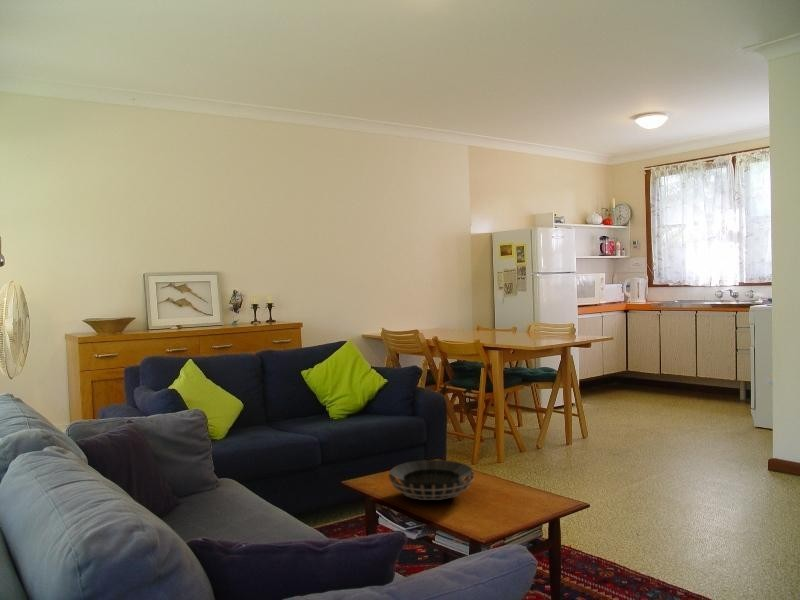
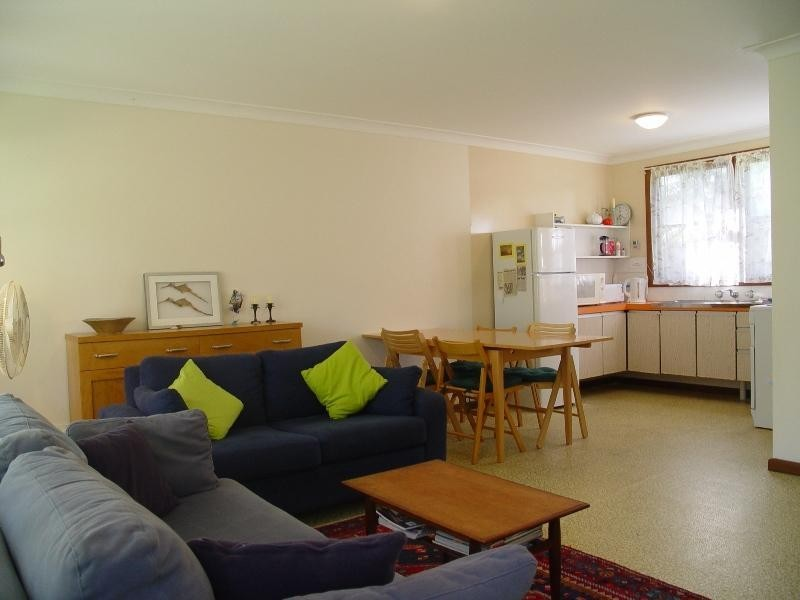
- decorative bowl (432, 482)
